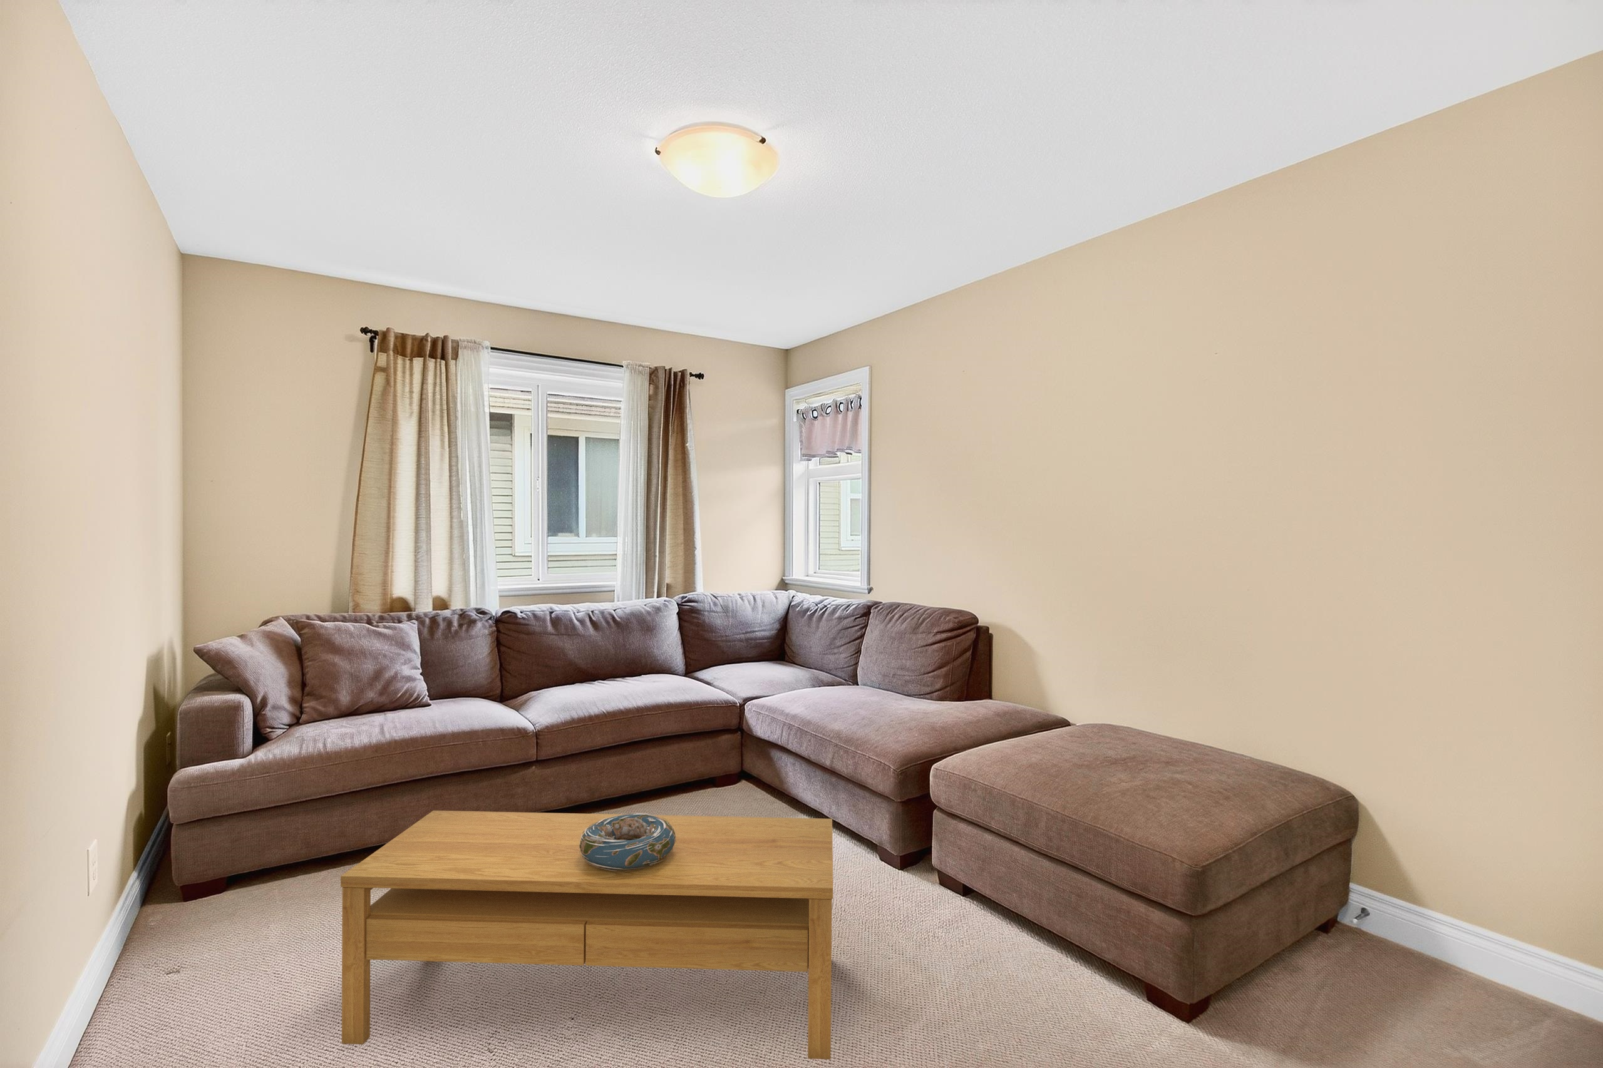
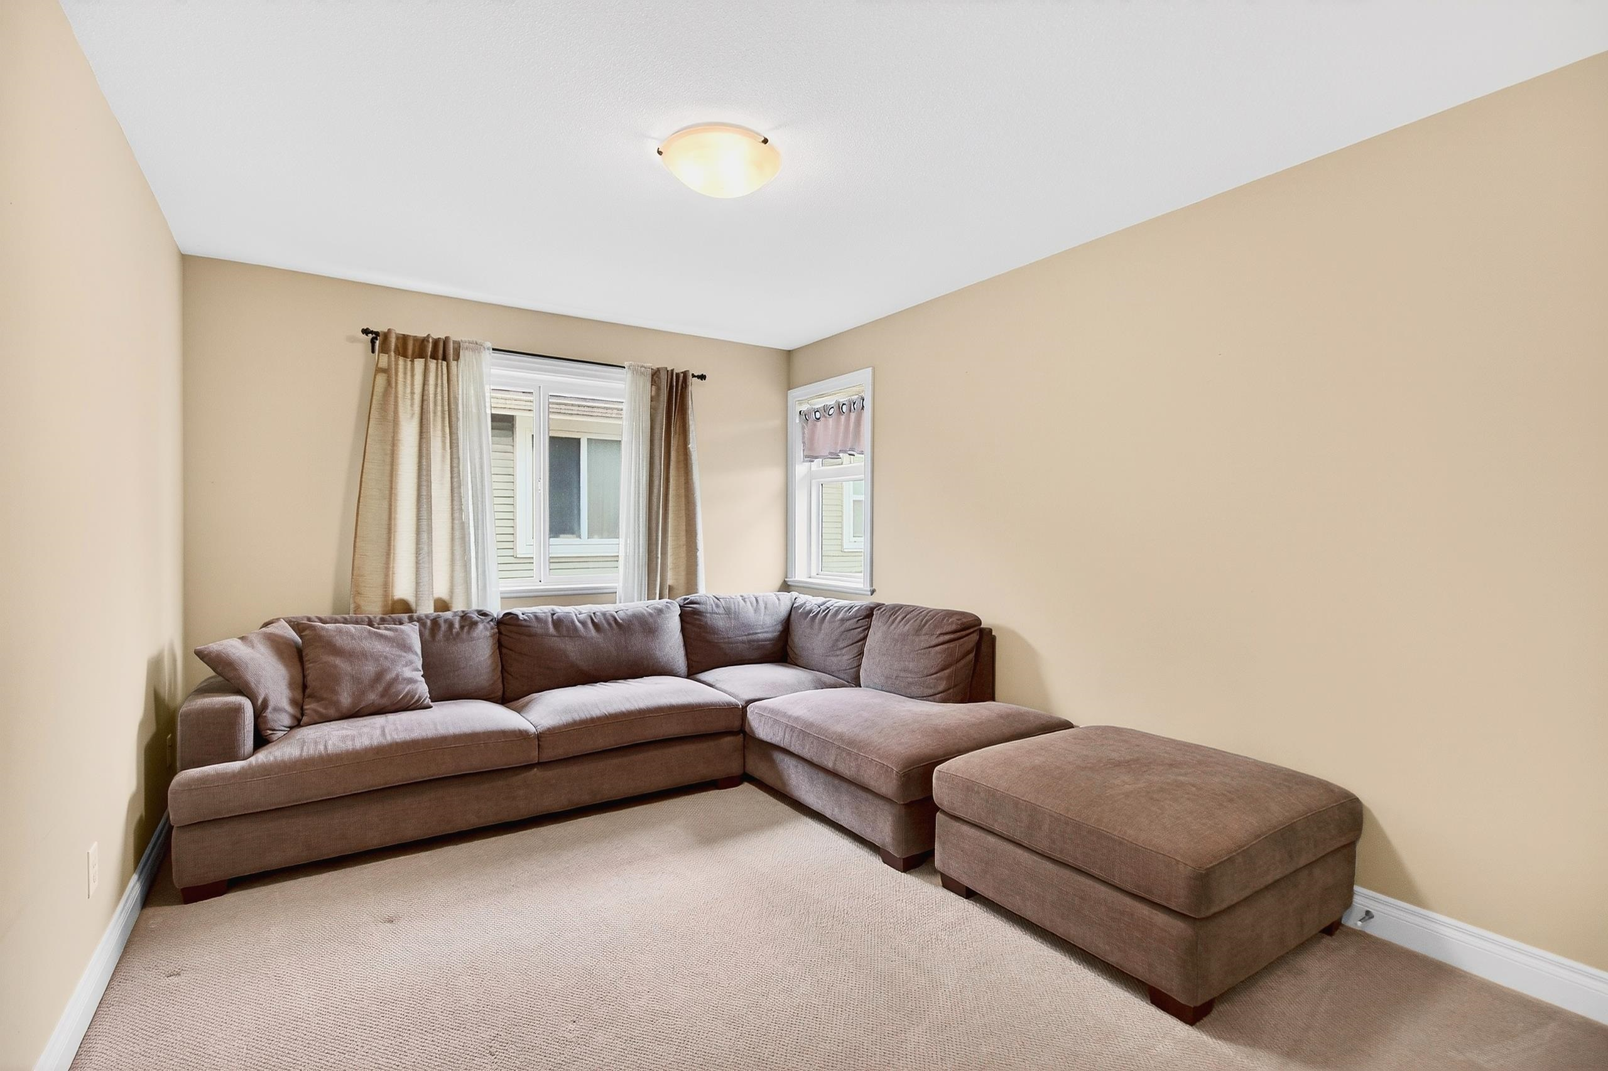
- decorative bowl (628, 839)
- coffee table (609, 921)
